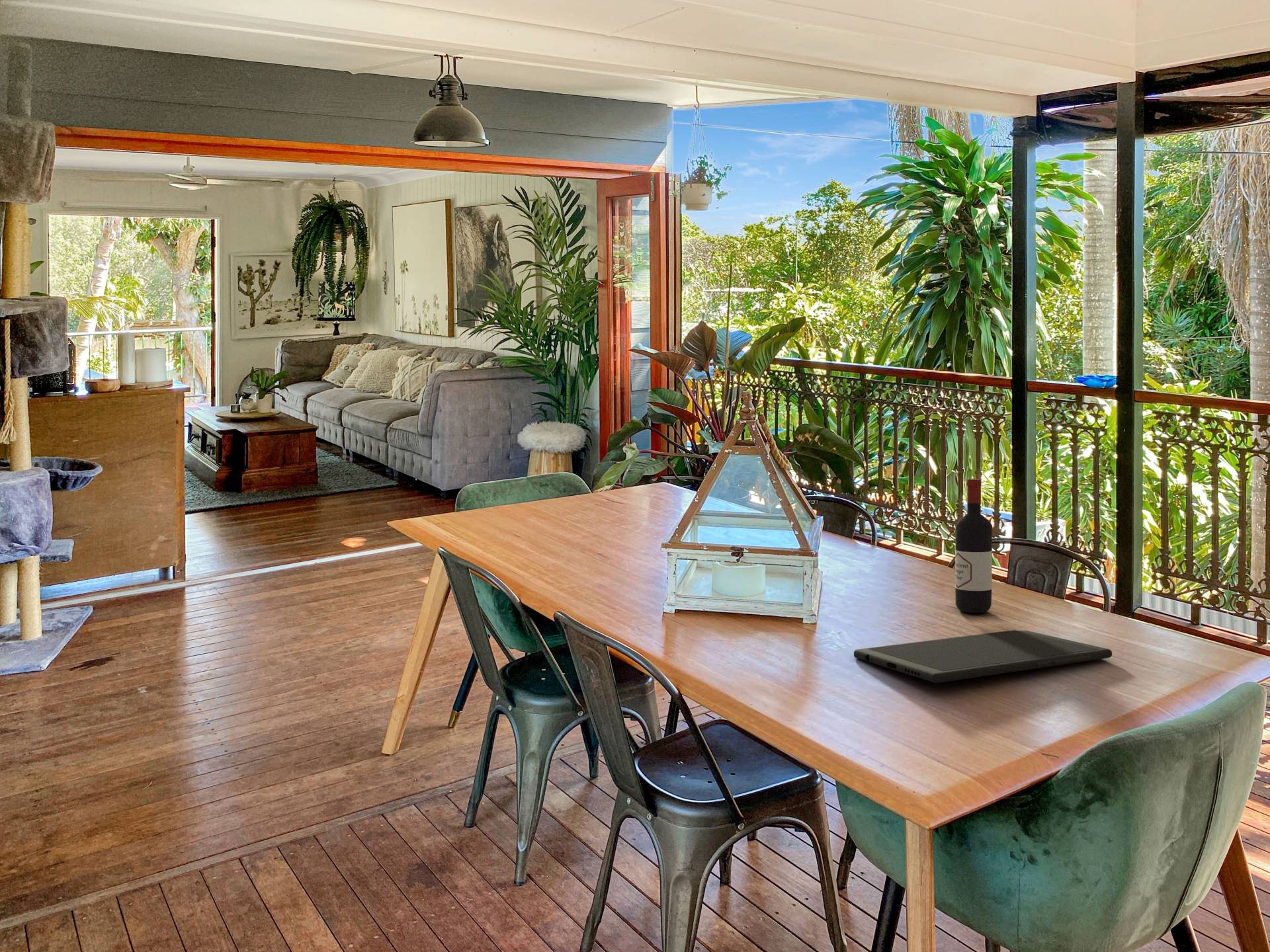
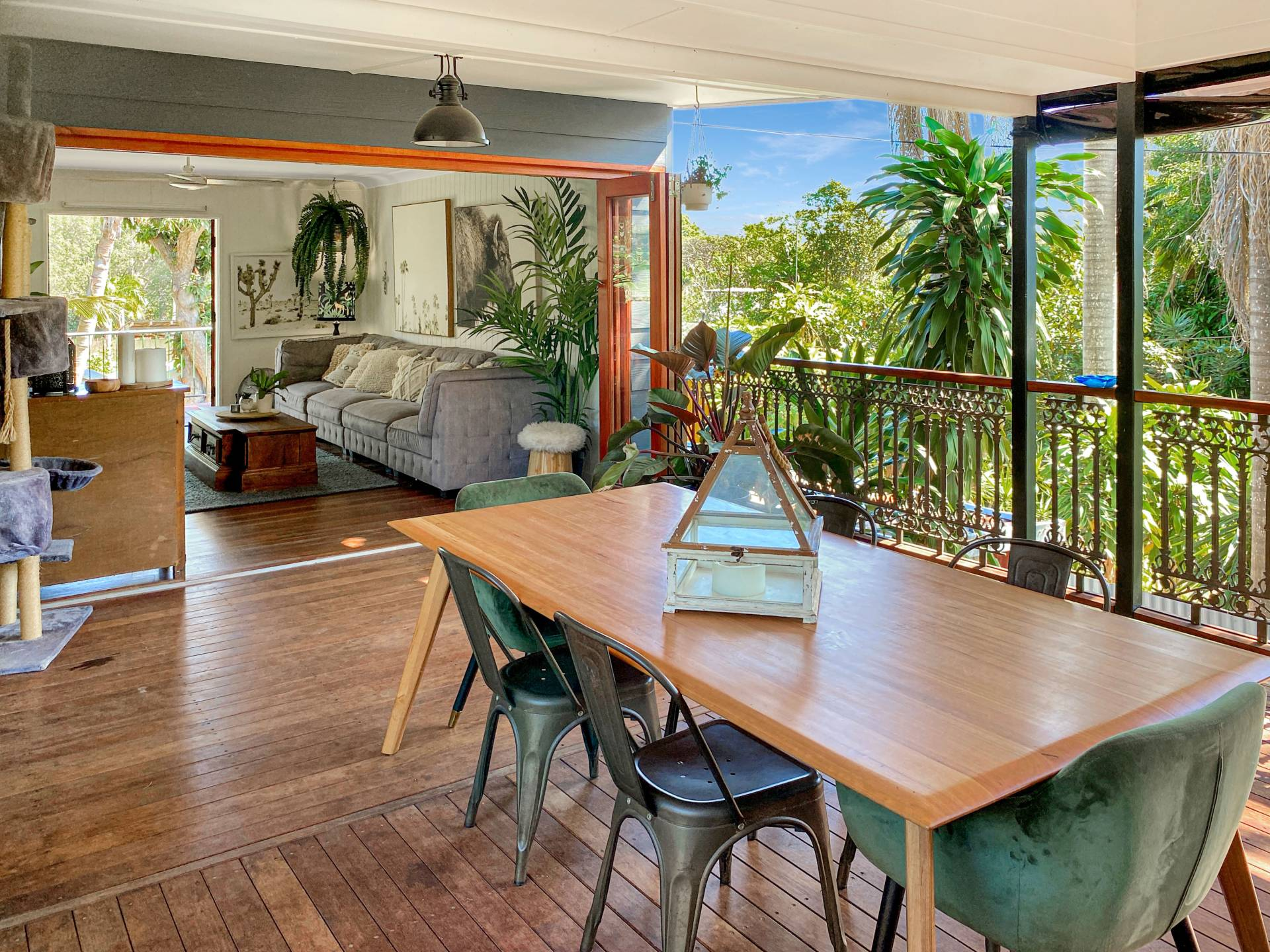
- cutting board (982, 654)
- wine bottle (973, 545)
